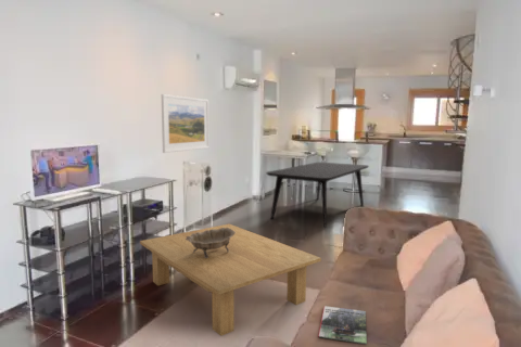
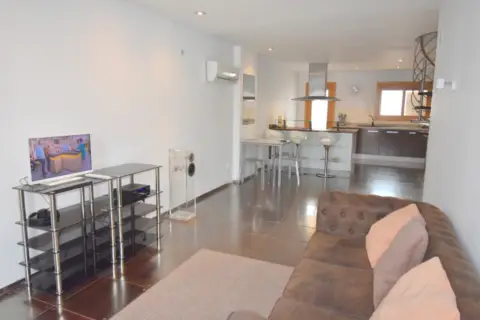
- coffee table (225, 270)
- dining table (321, 190)
- decorative bowl (211, 242)
- magazine (343, 323)
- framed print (187, 124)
